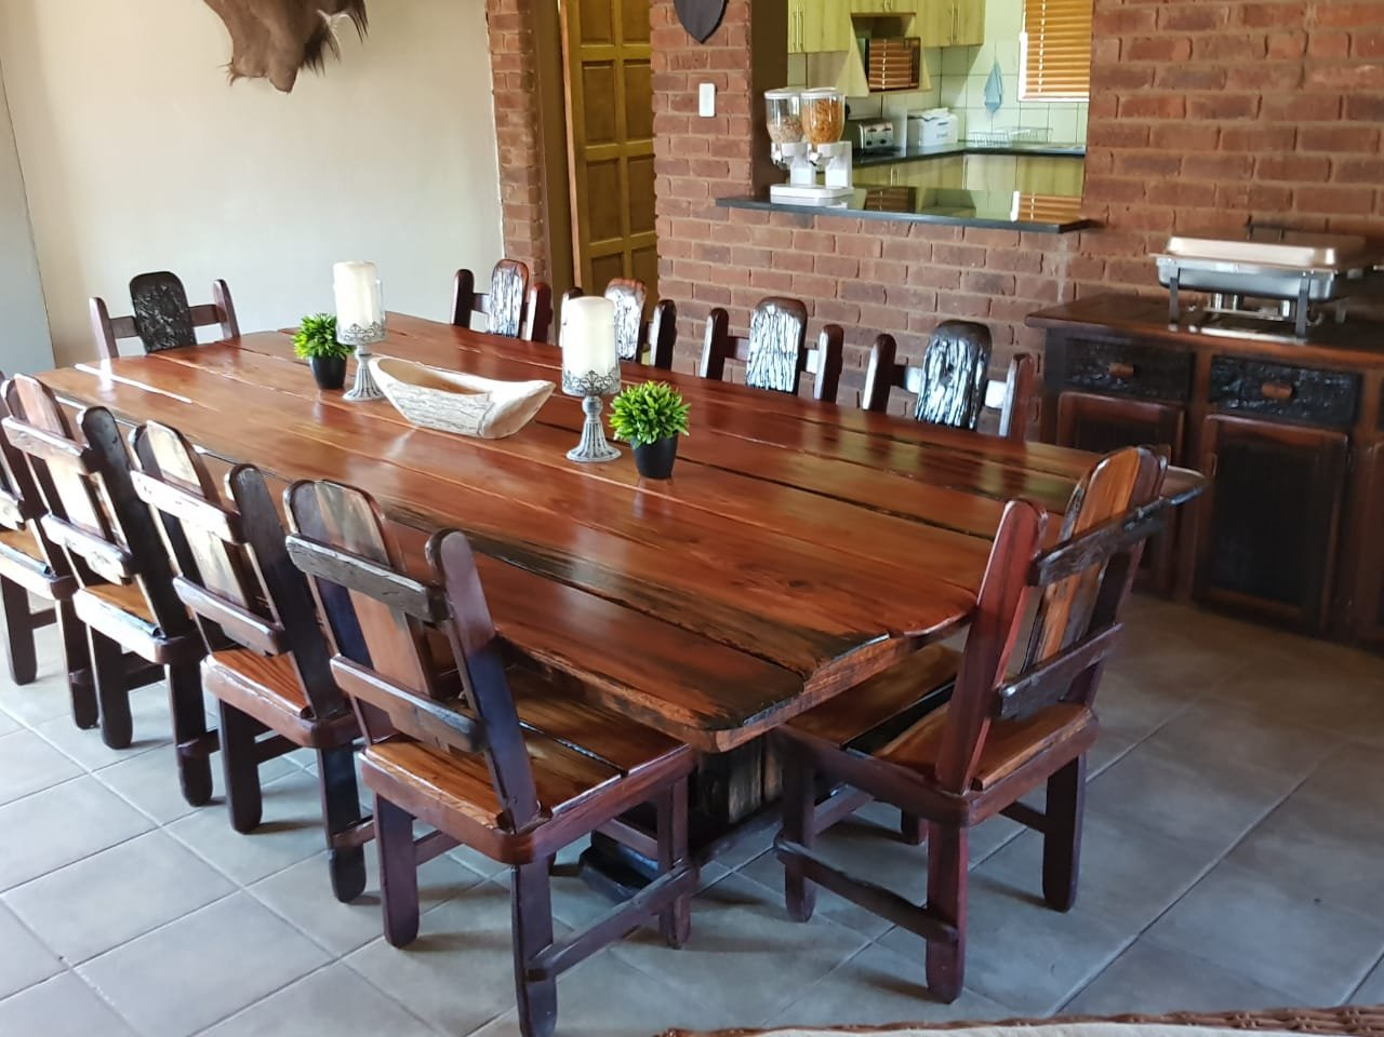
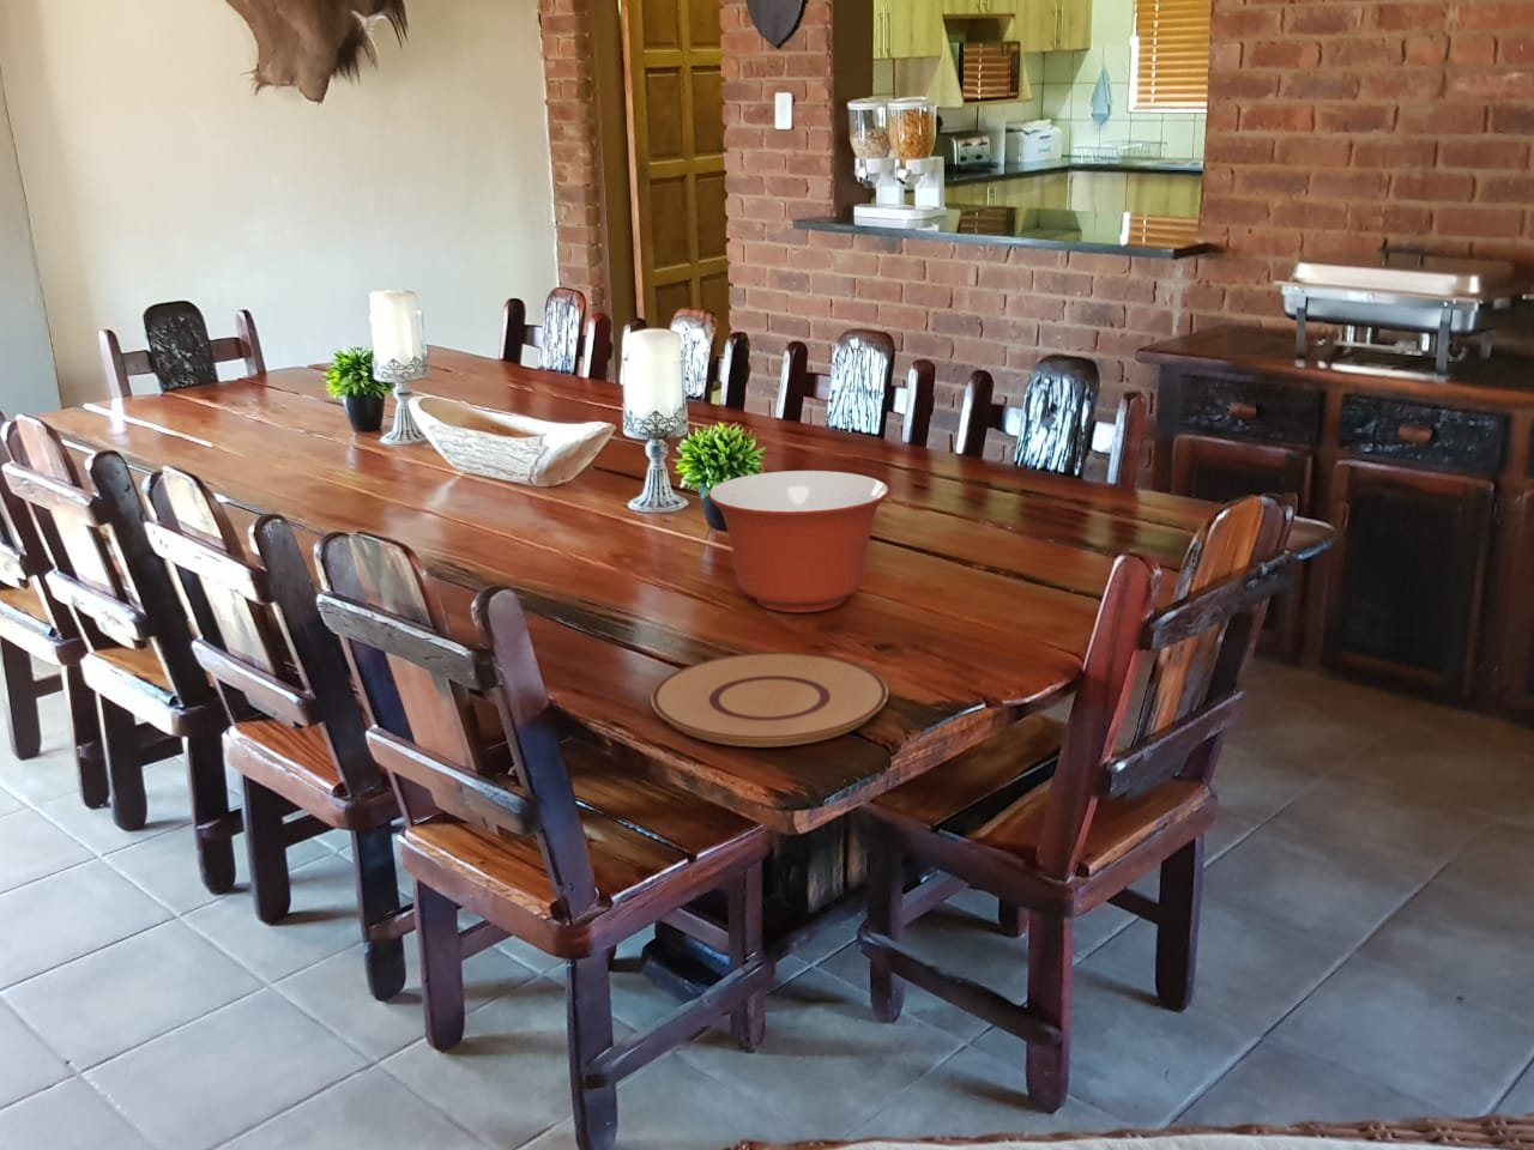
+ plate (769, 697)
+ mixing bowl (800, 544)
